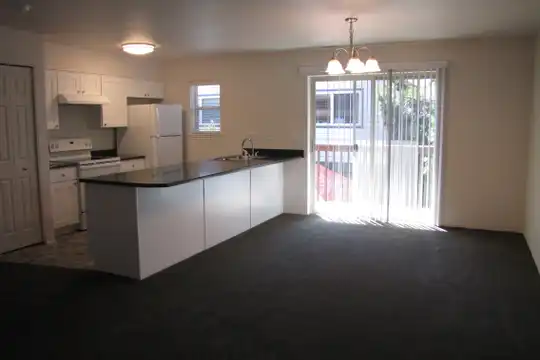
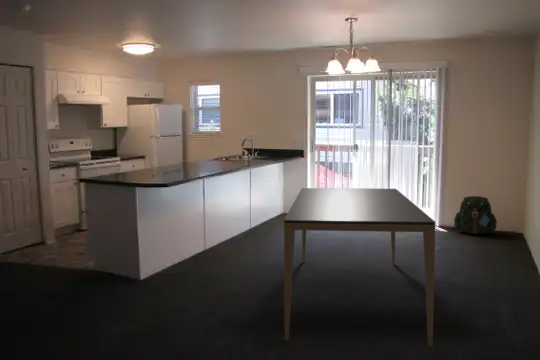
+ backpack (475, 214)
+ dining table (351, 230)
